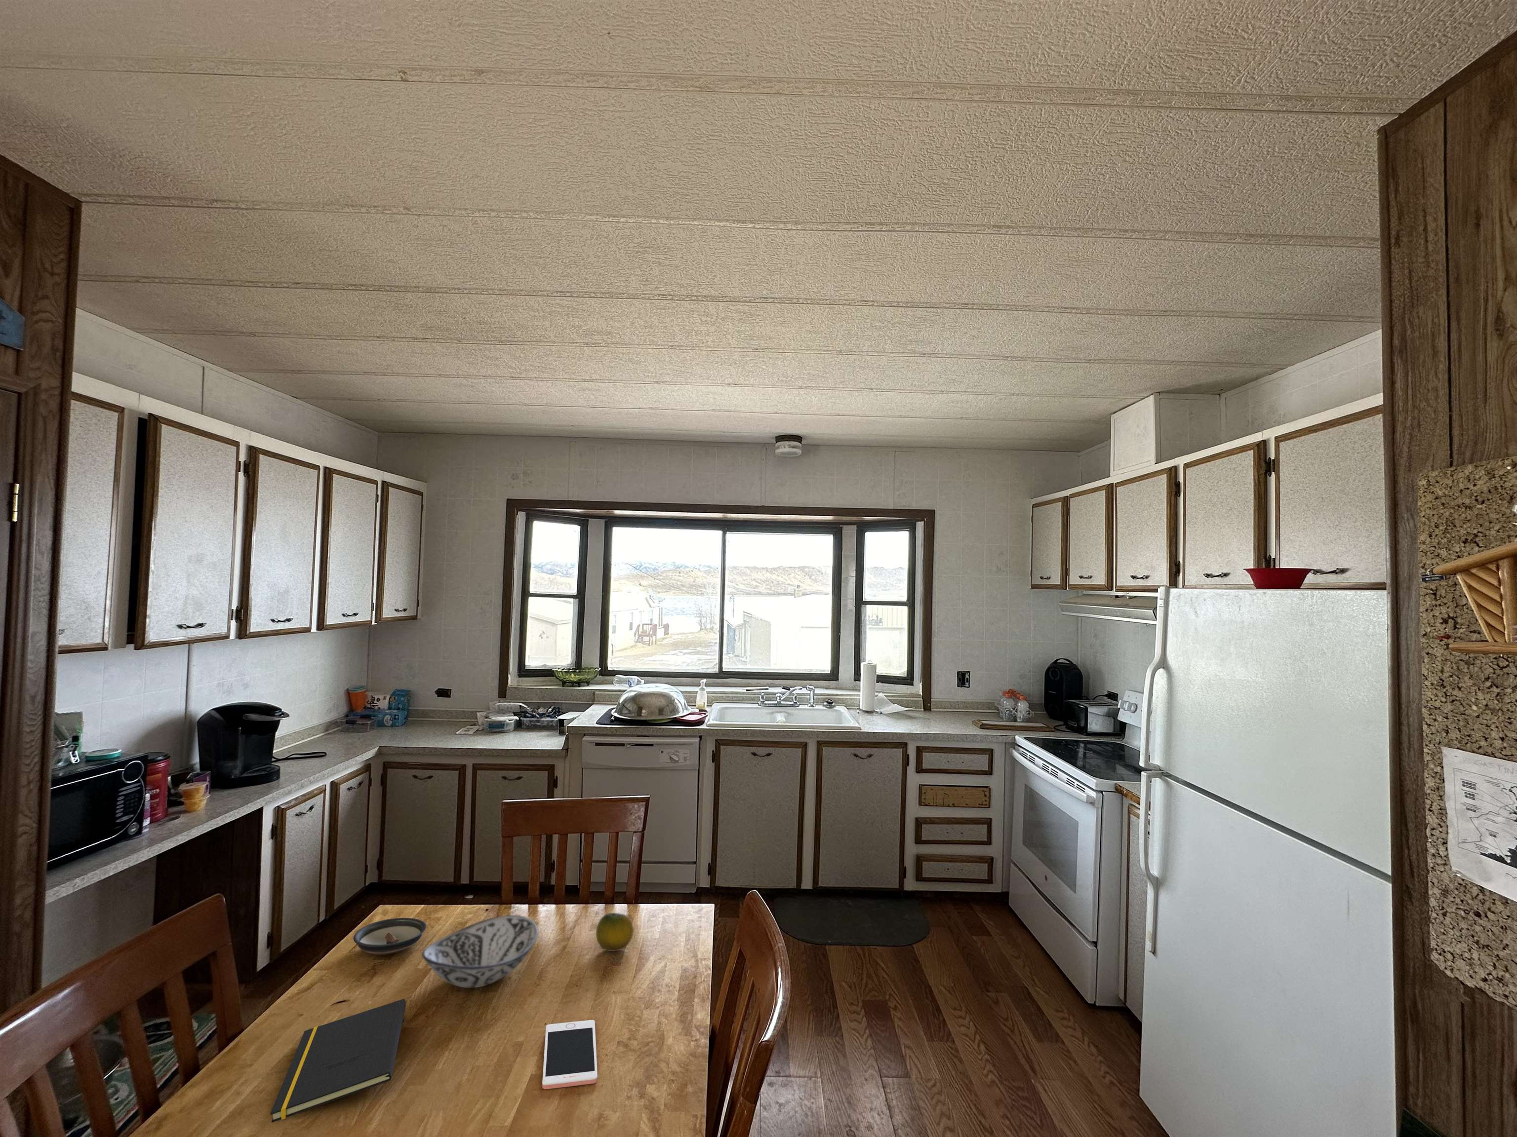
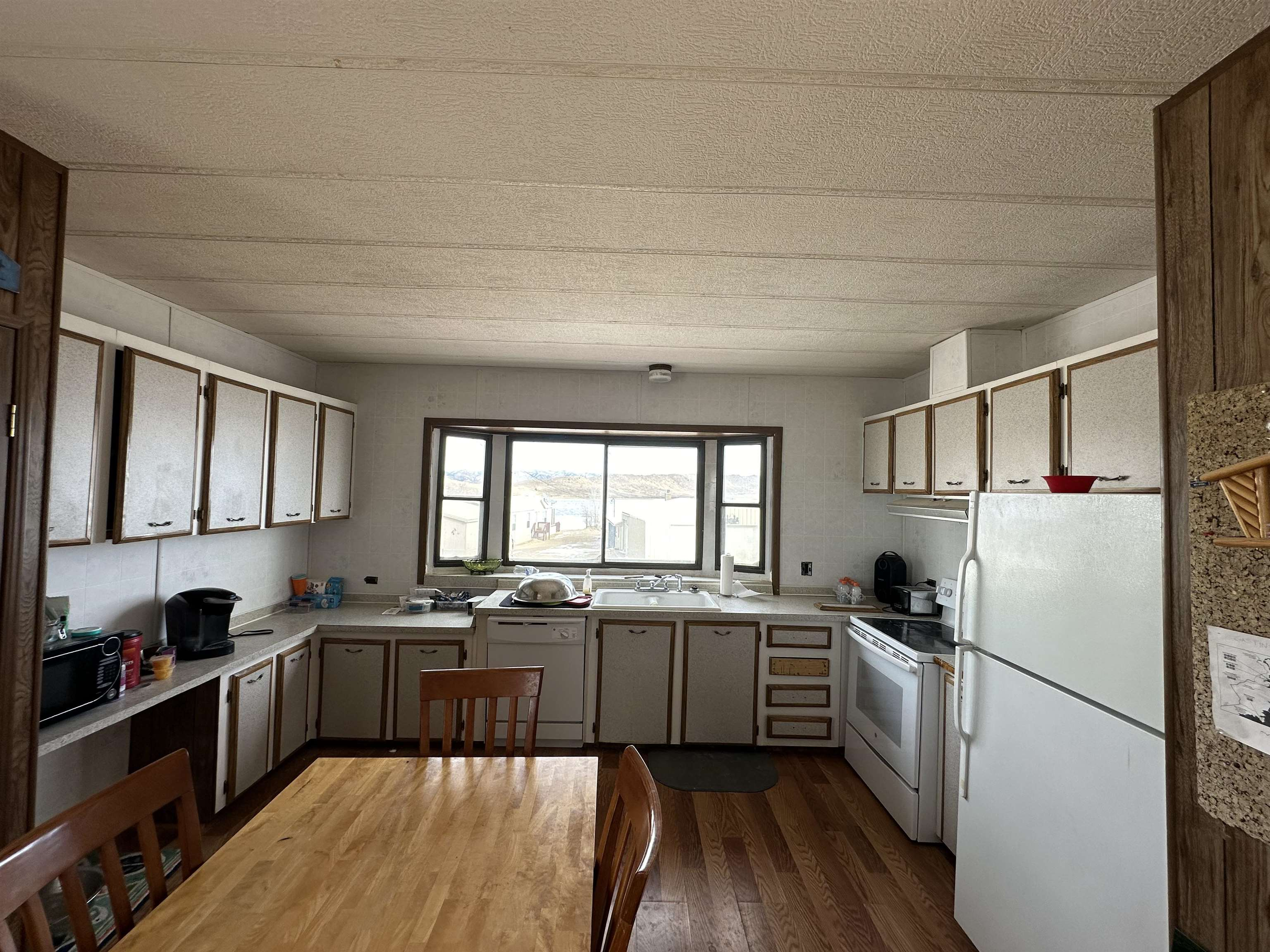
- decorative bowl (481, 958)
- fruit (614, 932)
- notepad (345, 1055)
- saucer (391, 939)
- cell phone (570, 1052)
